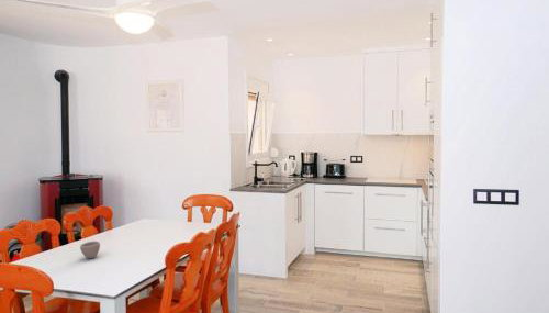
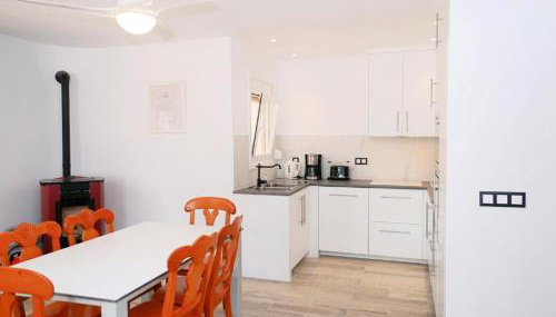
- cup (91, 249)
